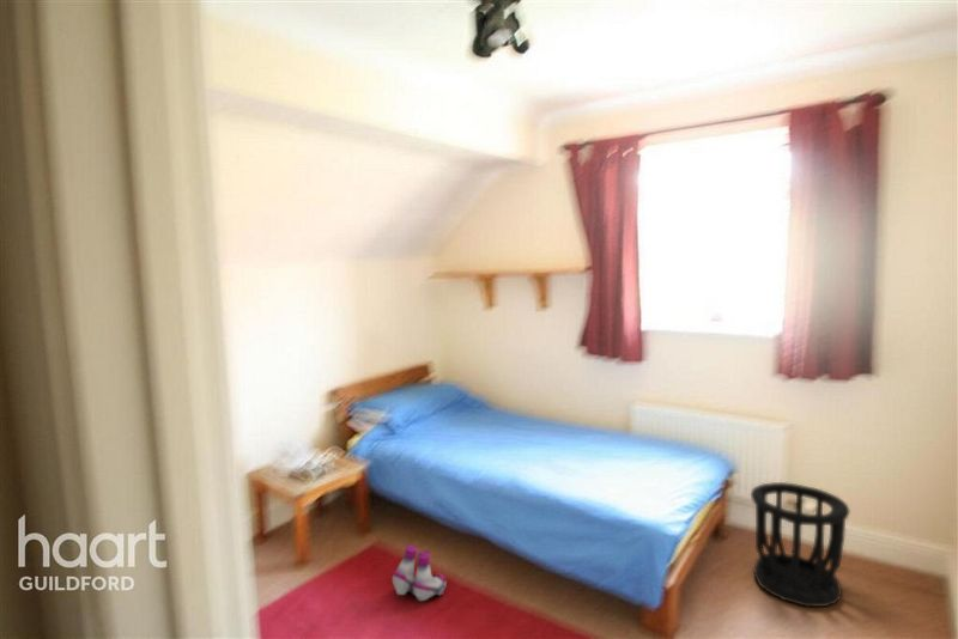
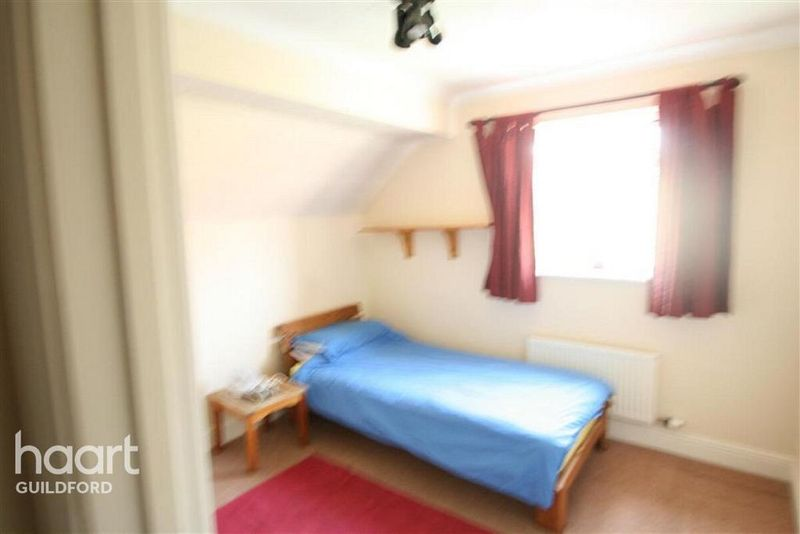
- wastebasket (796, 541)
- boots (419, 570)
